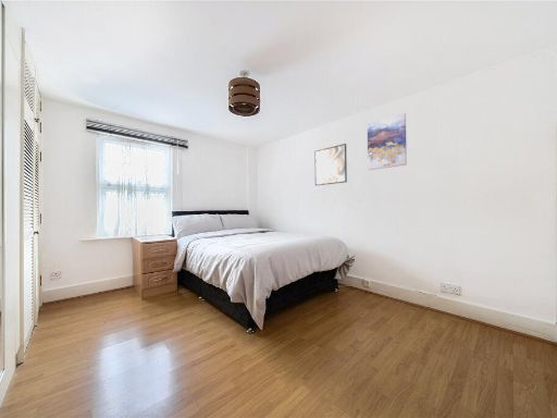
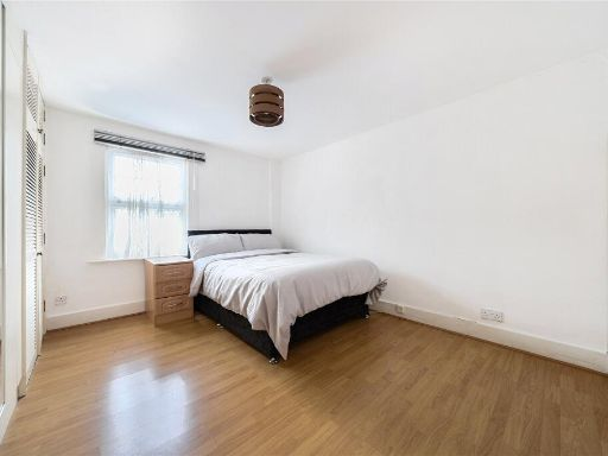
- wall art (385, 143)
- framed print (330, 165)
